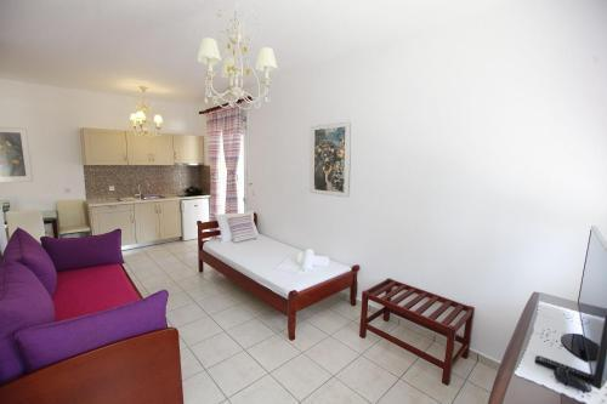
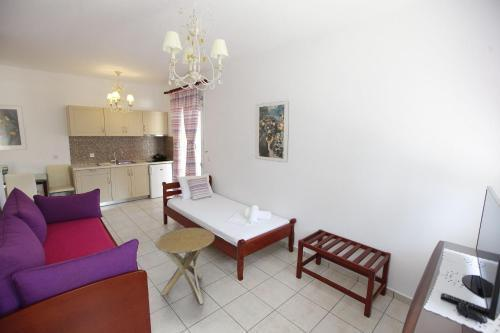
+ side table (186, 264)
